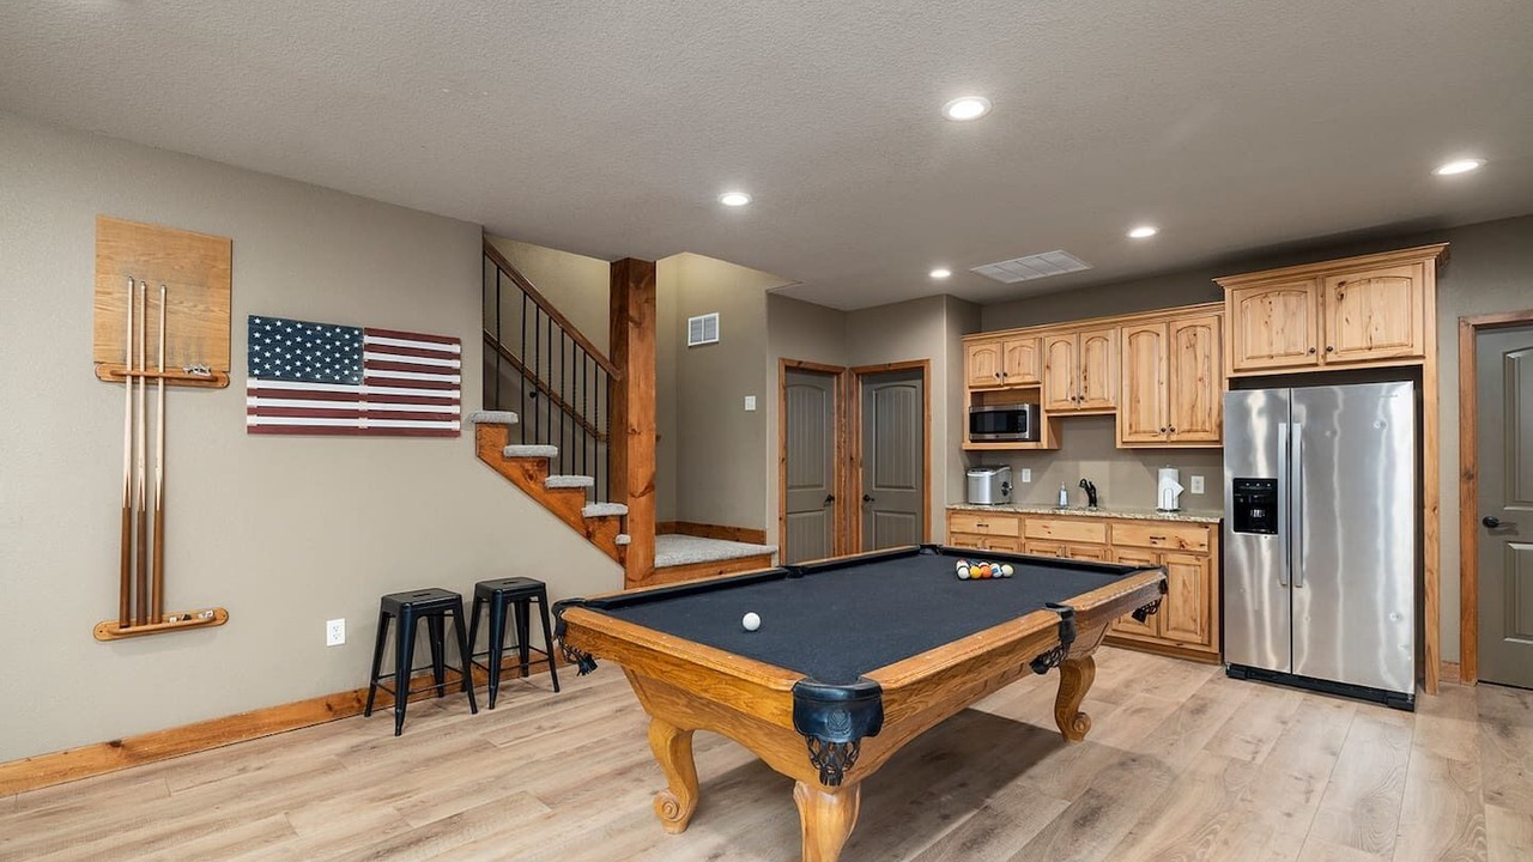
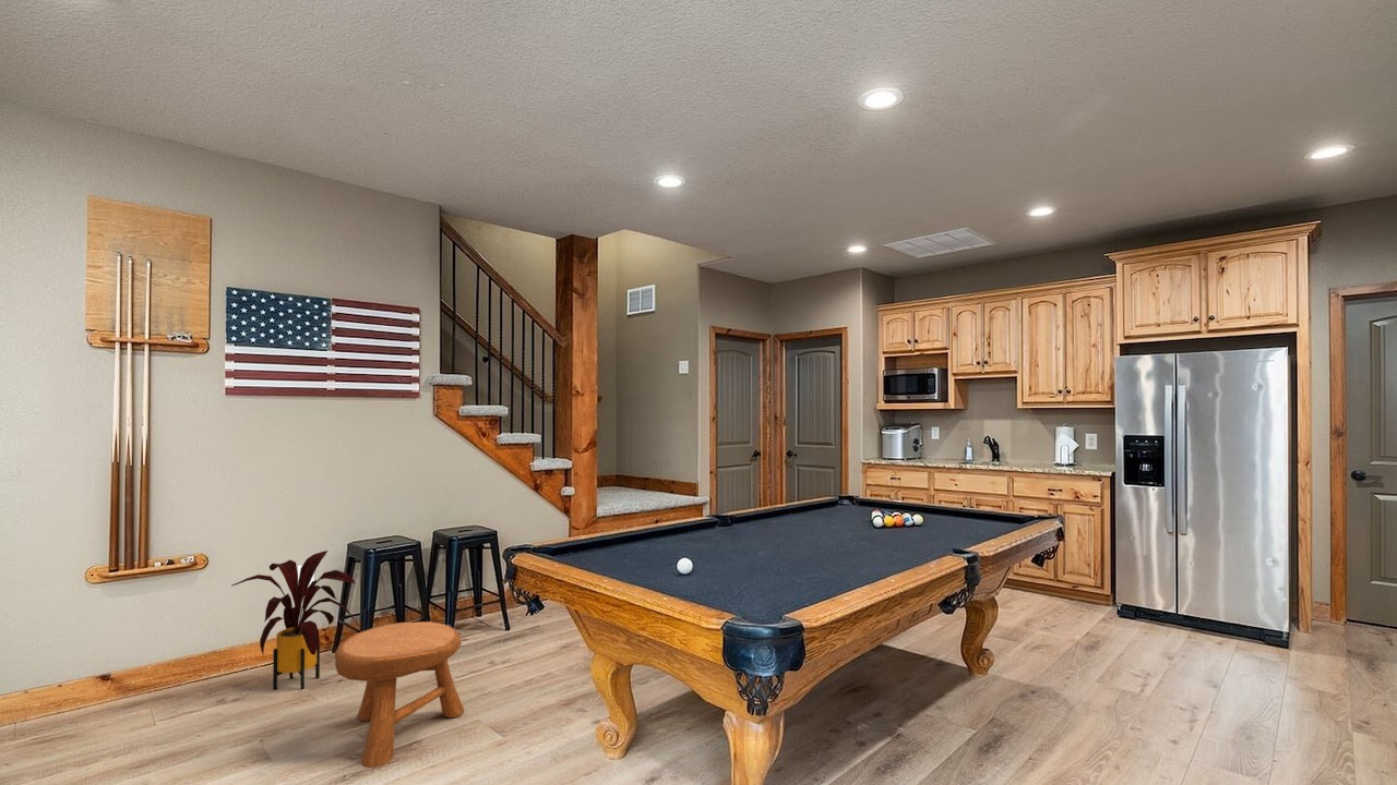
+ stool (395, 687)
+ house plant (292, 620)
